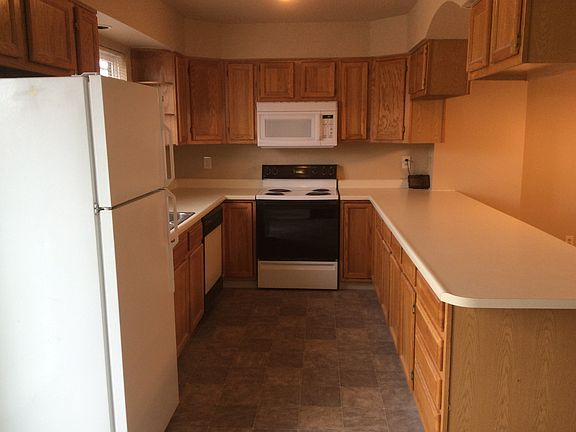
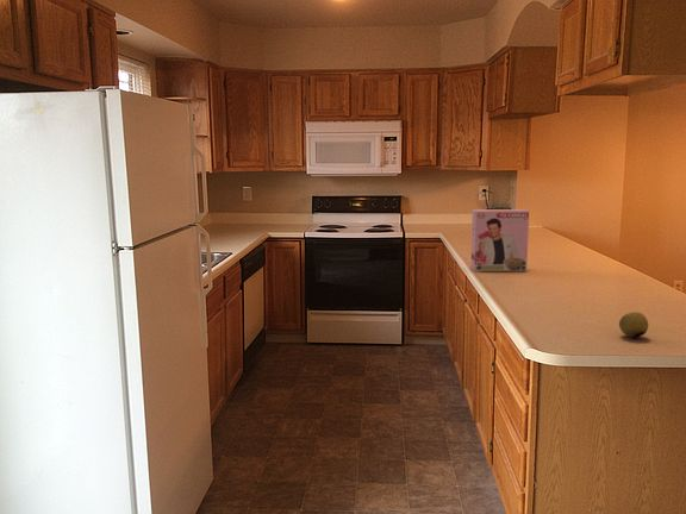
+ cereal box (499, 239)
+ fruit (634, 324)
